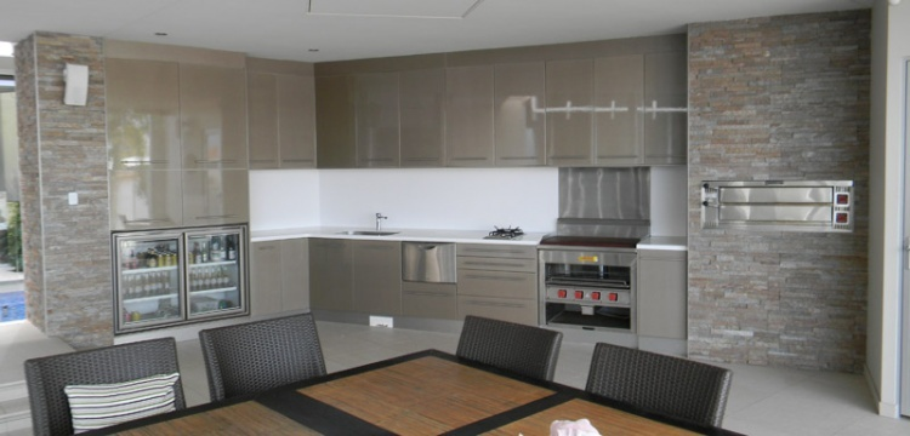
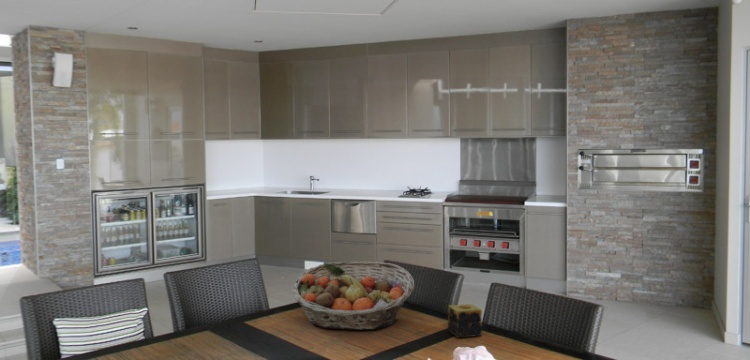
+ fruit basket (353, 294)
+ candle (464, 320)
